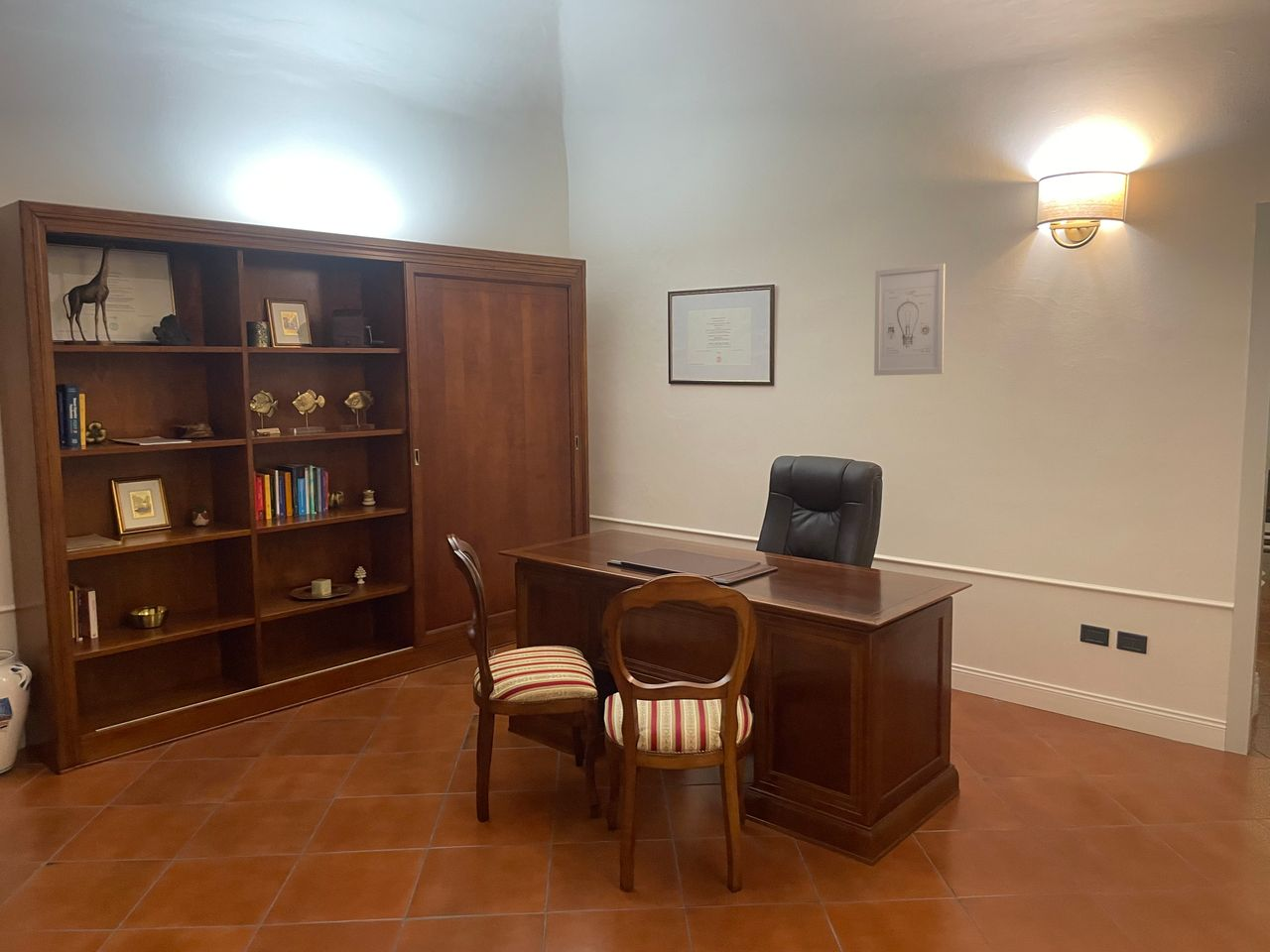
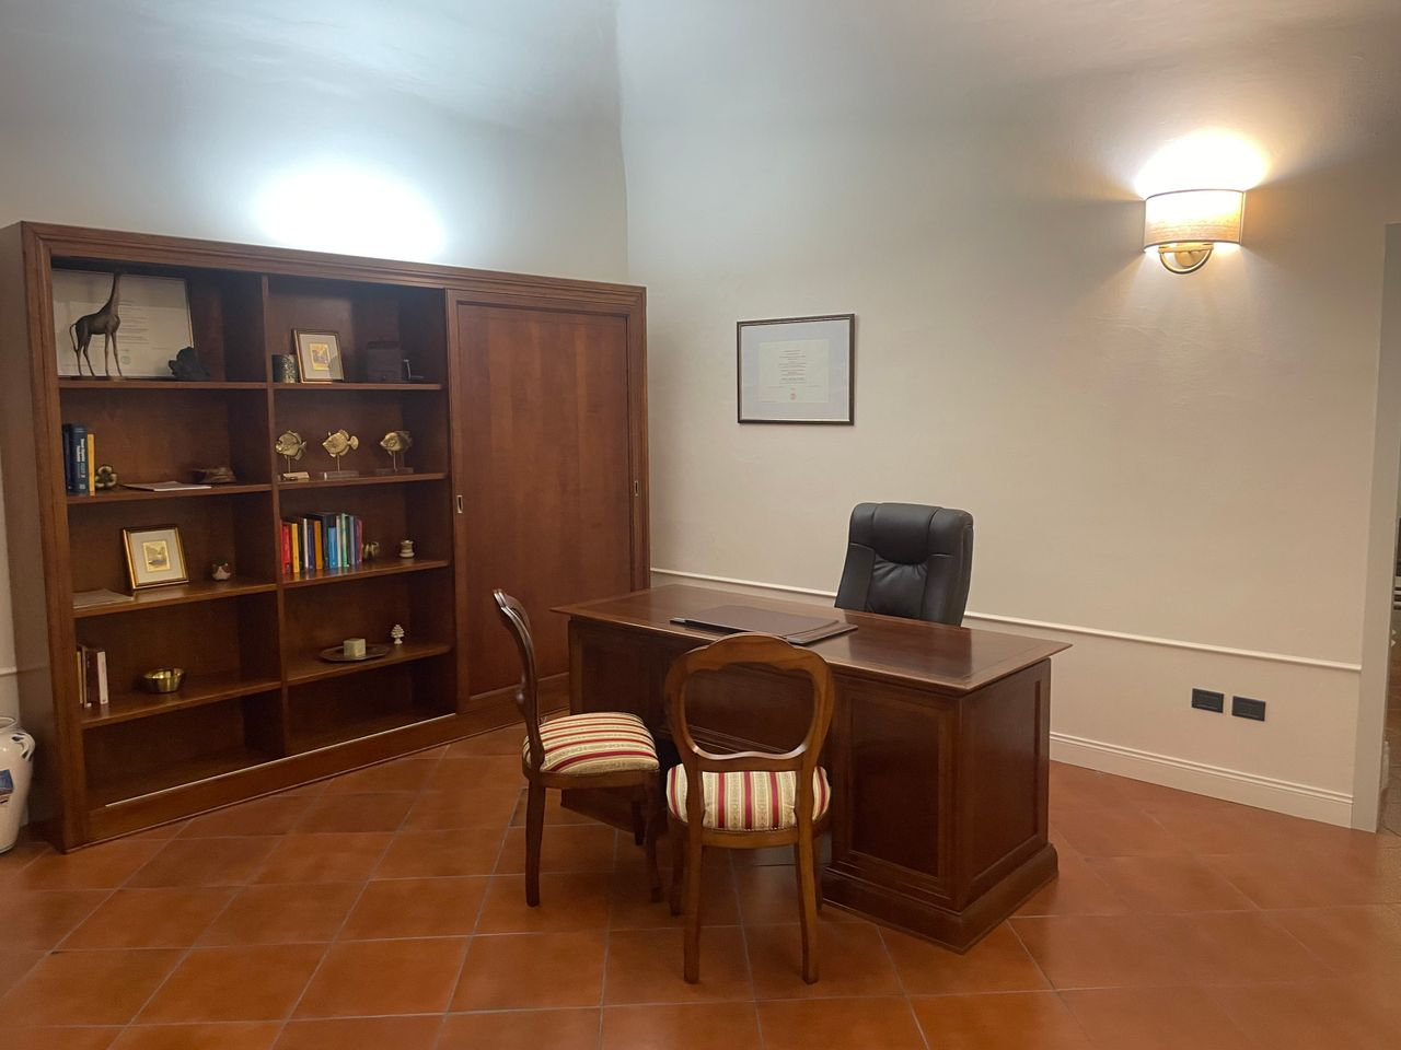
- wall art (908, 320)
